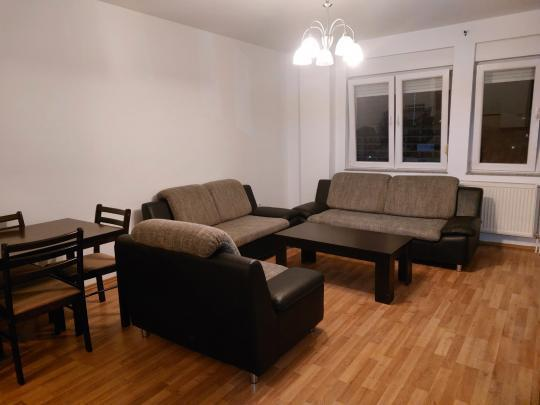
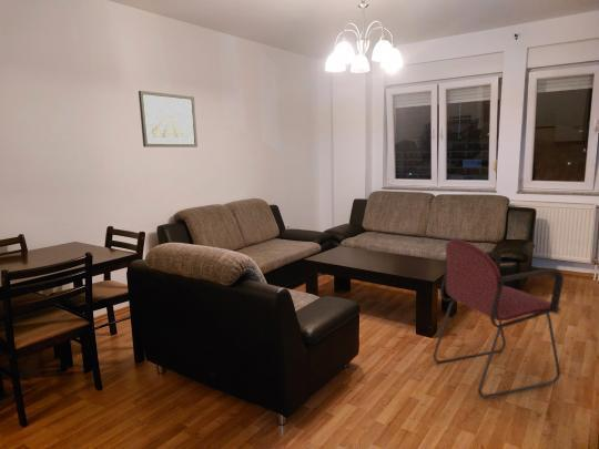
+ wall art (170, 120)
+ armchair (495, 306)
